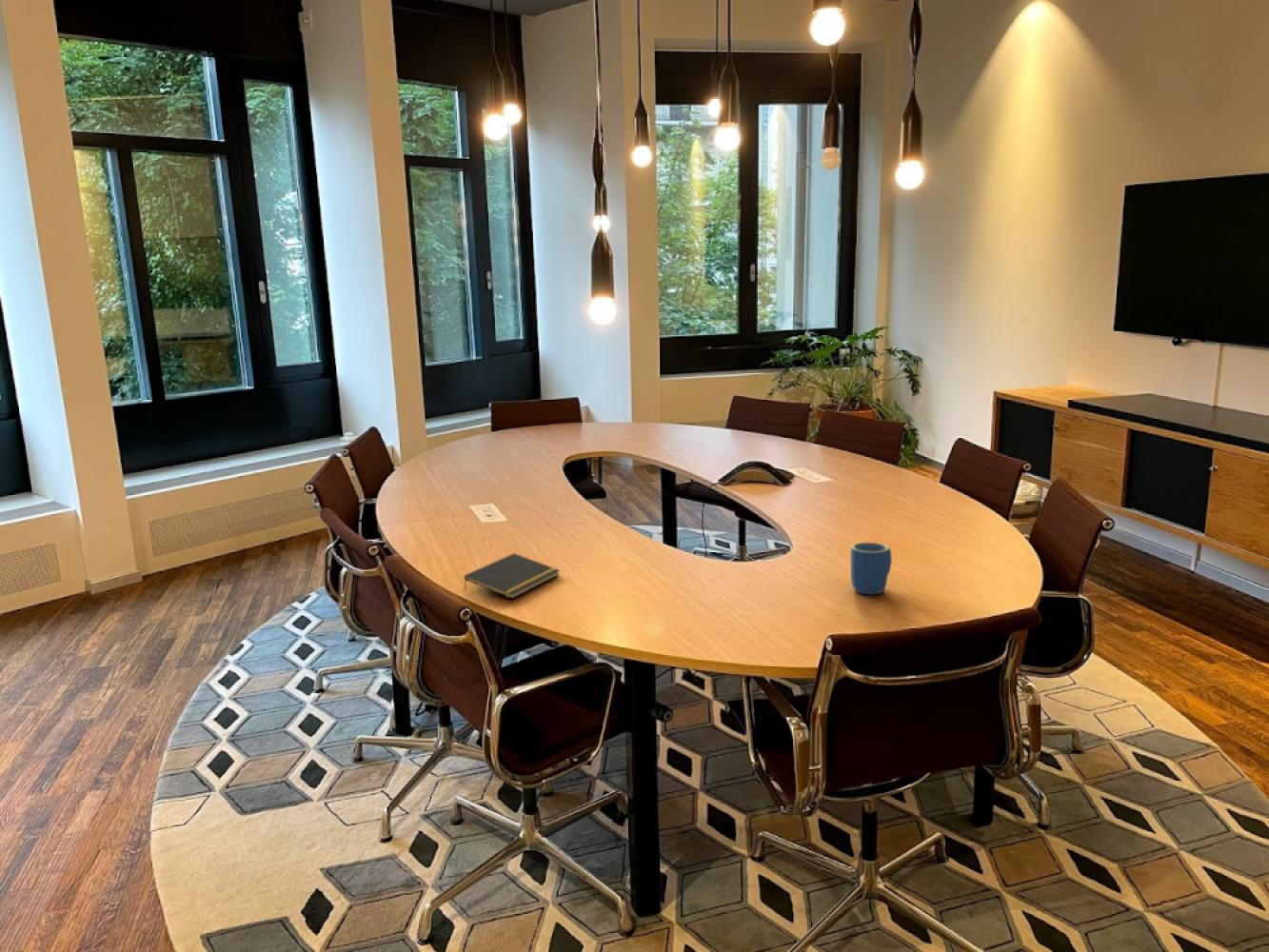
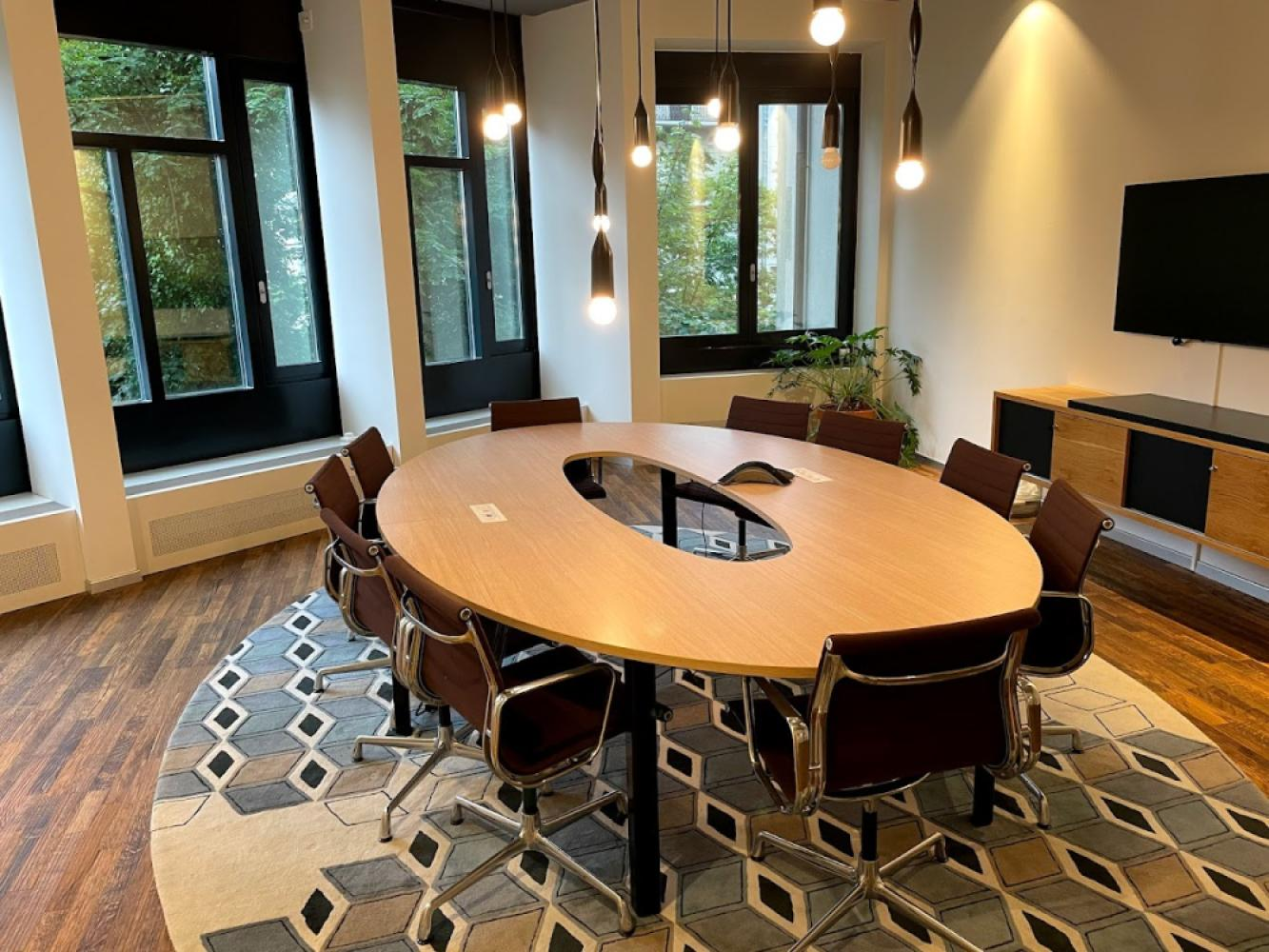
- mug (872, 567)
- notepad (512, 574)
